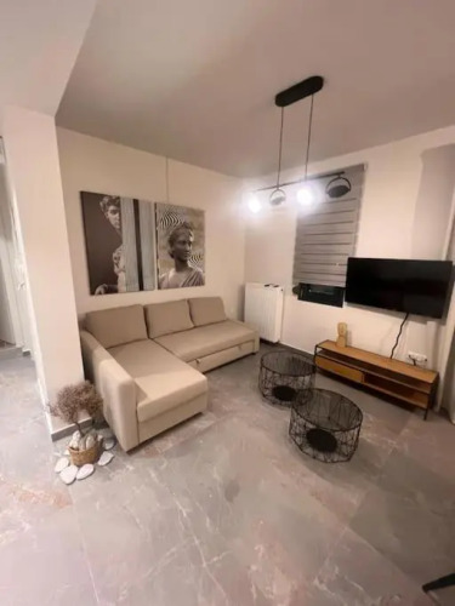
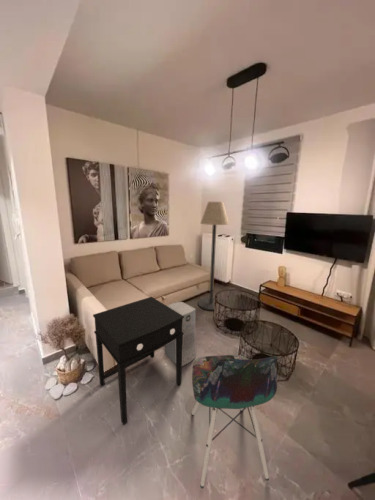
+ floor lamp (213, 255)
+ air purifier (182, 331)
+ side table (140, 351)
+ chair (229, 388)
